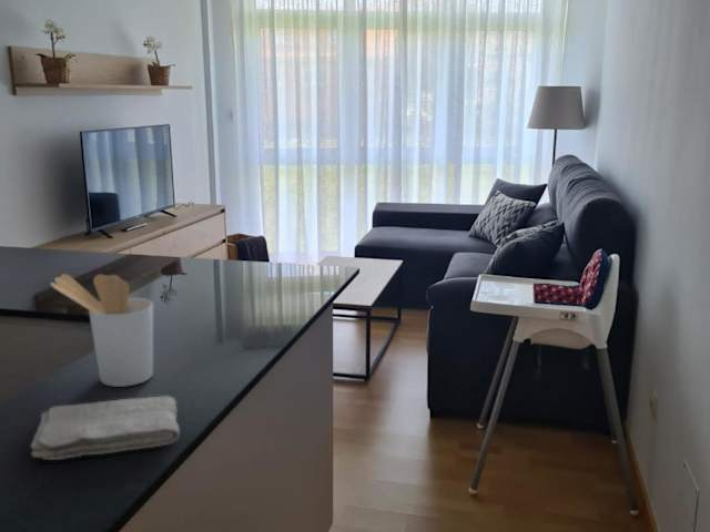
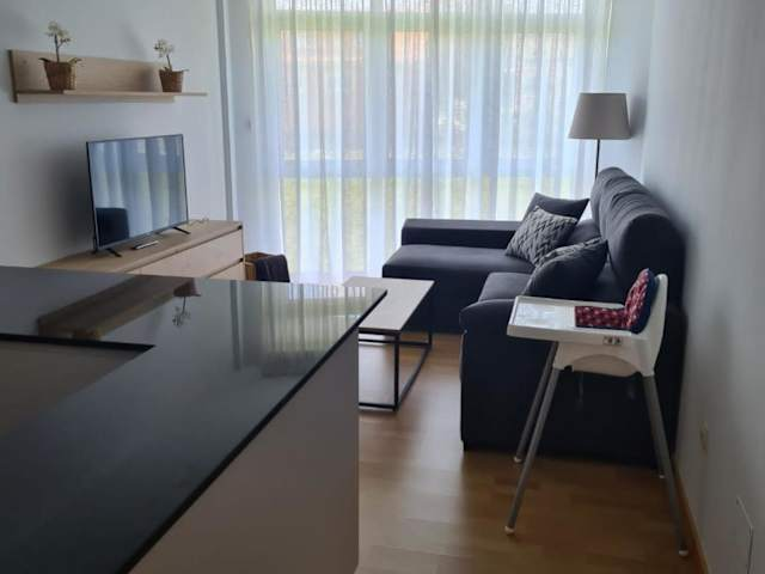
- utensil holder (105, 325)
- washcloth (109, 423)
